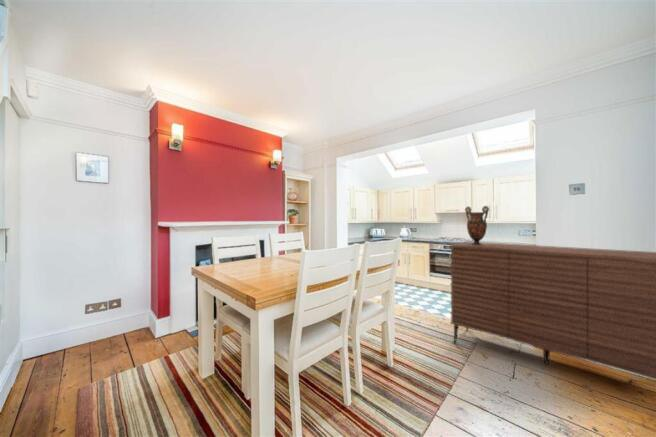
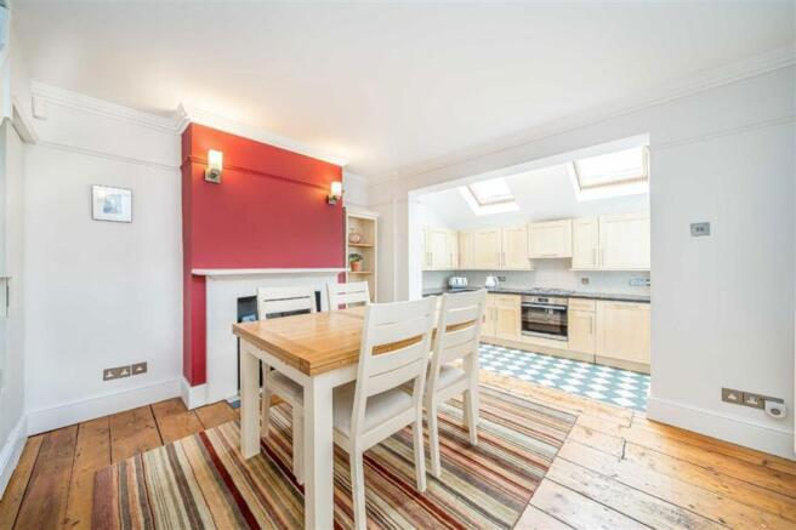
- vase (476, 225)
- sideboard (546, 305)
